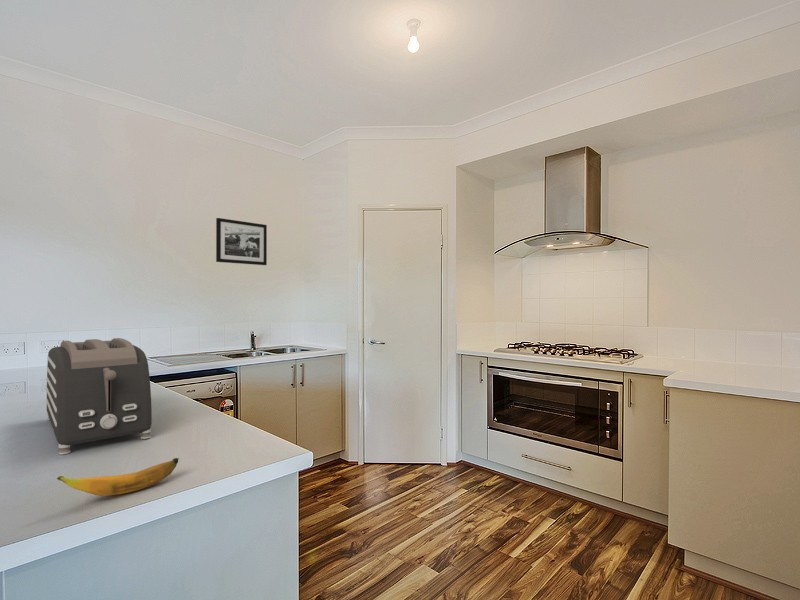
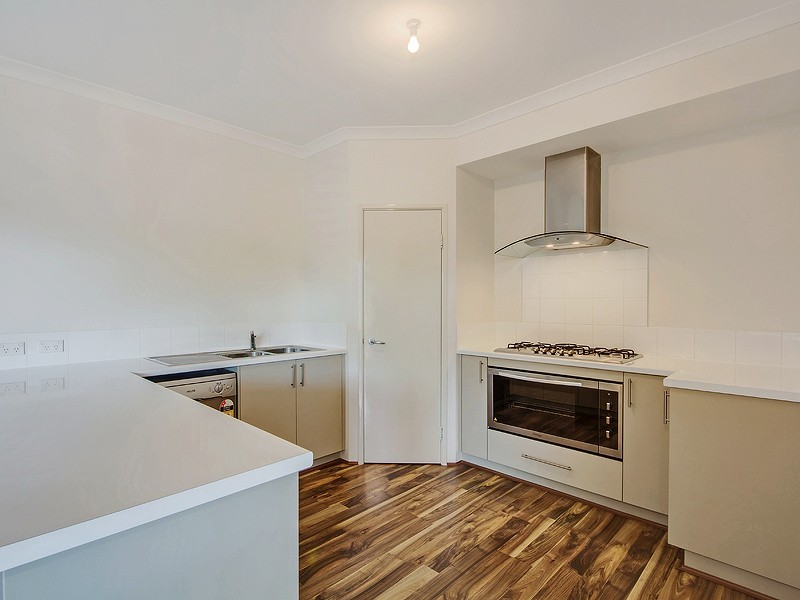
- banana (123, 476)
- toaster (96, 384)
- picture frame (242, 242)
